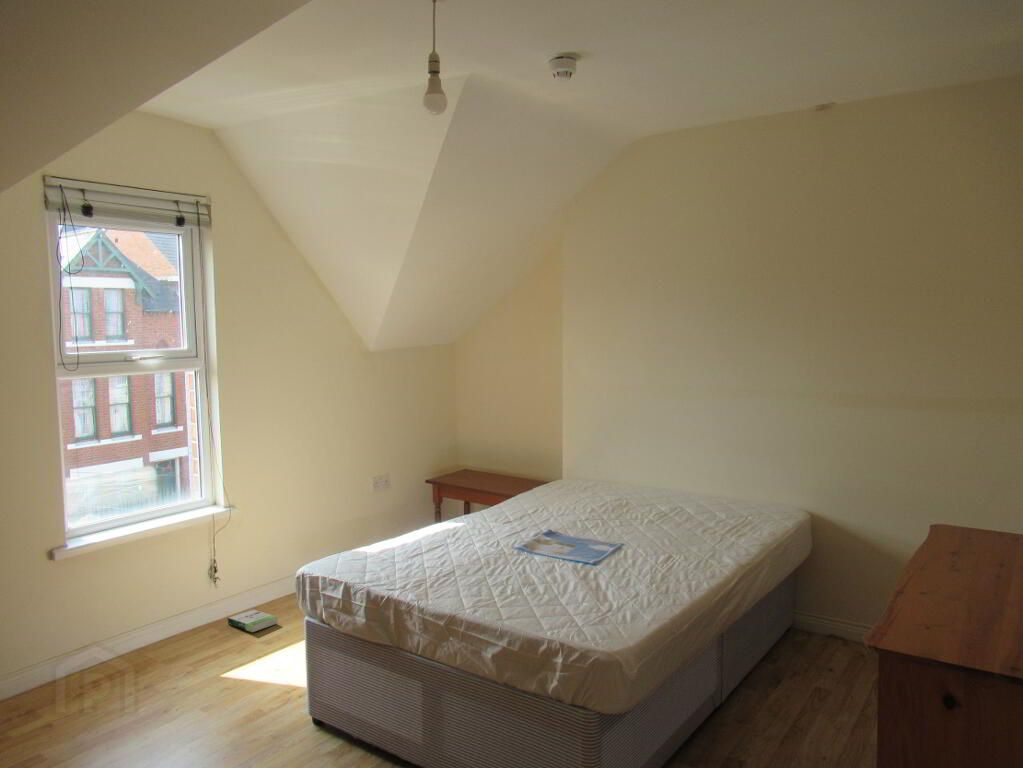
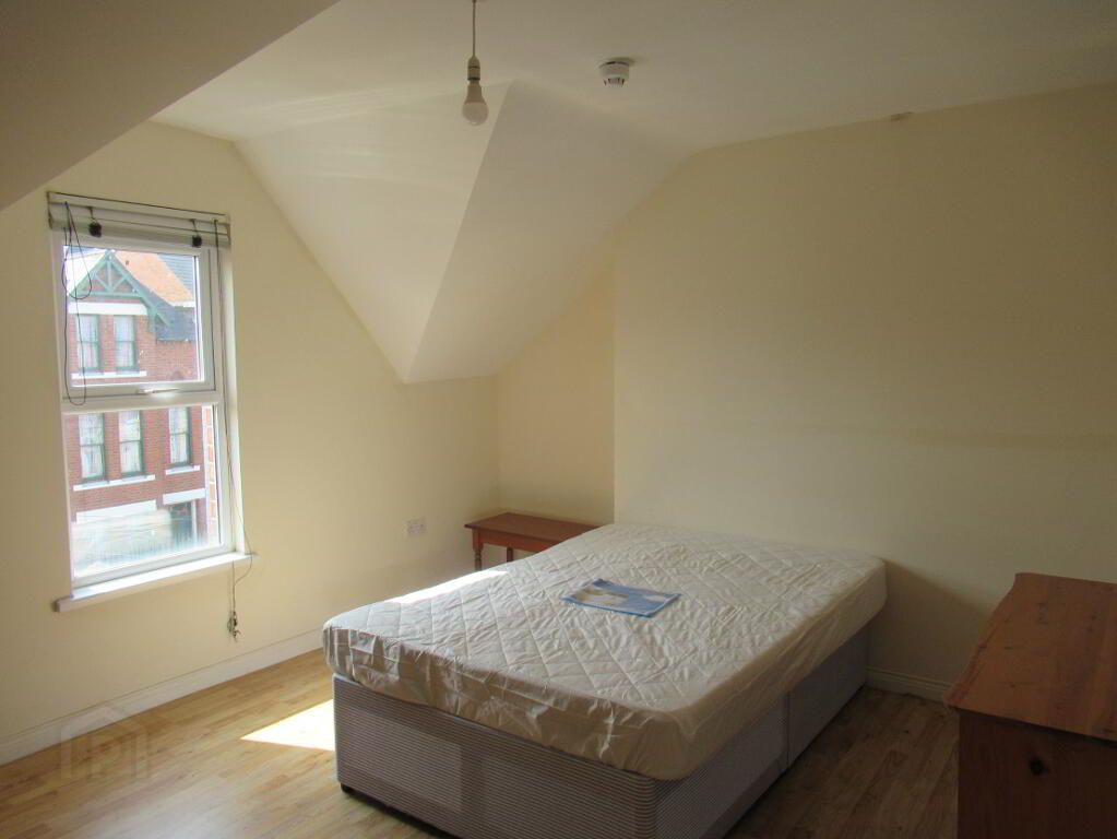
- box (252, 620)
